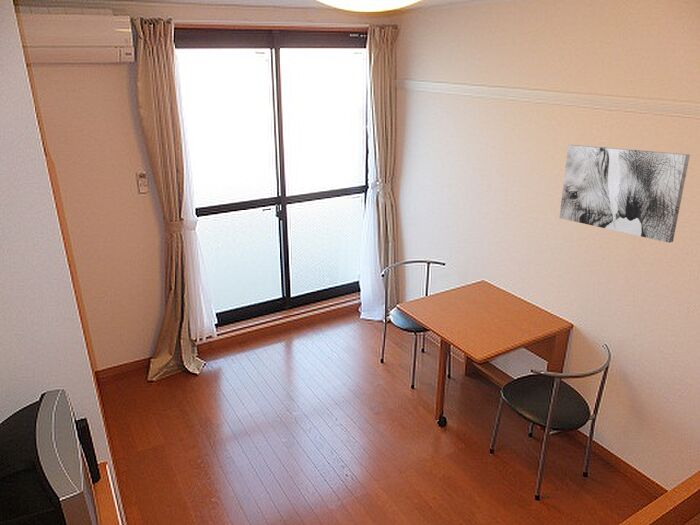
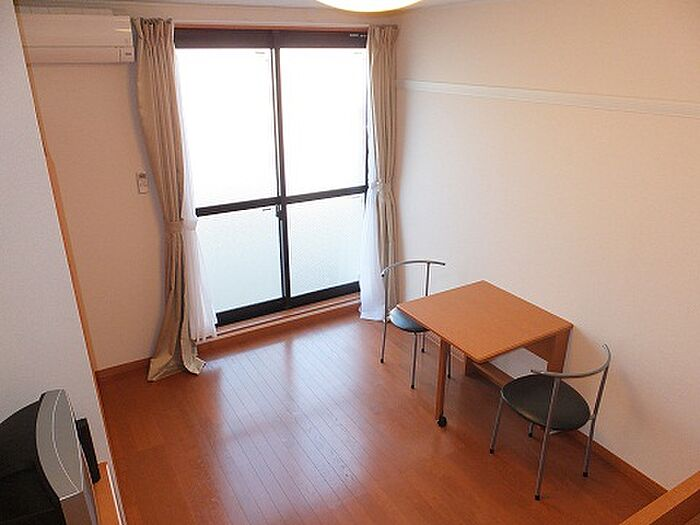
- wall art (617, 190)
